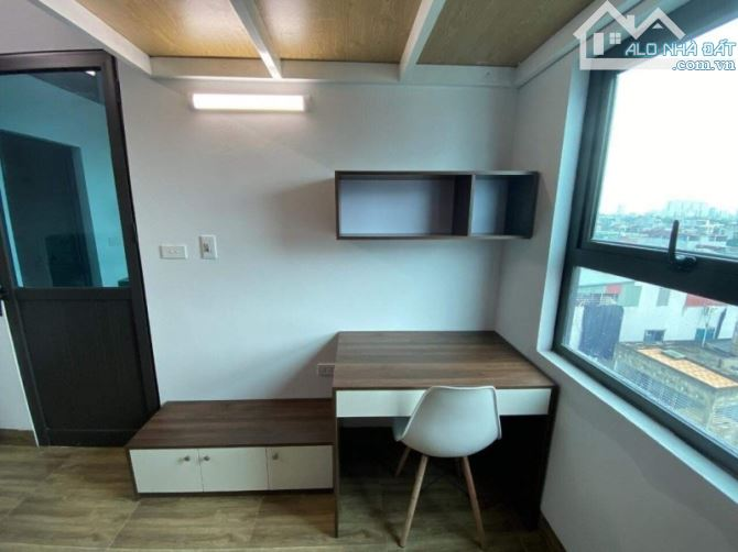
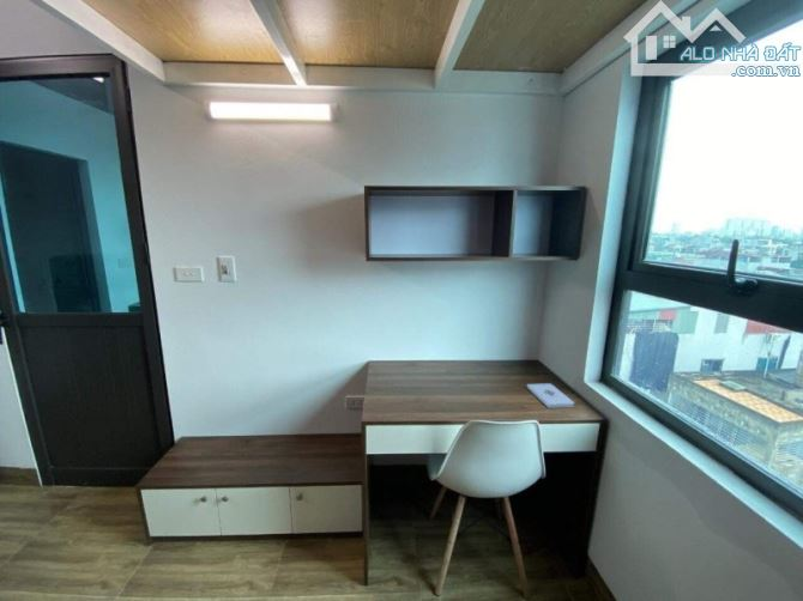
+ notepad (549, 394)
